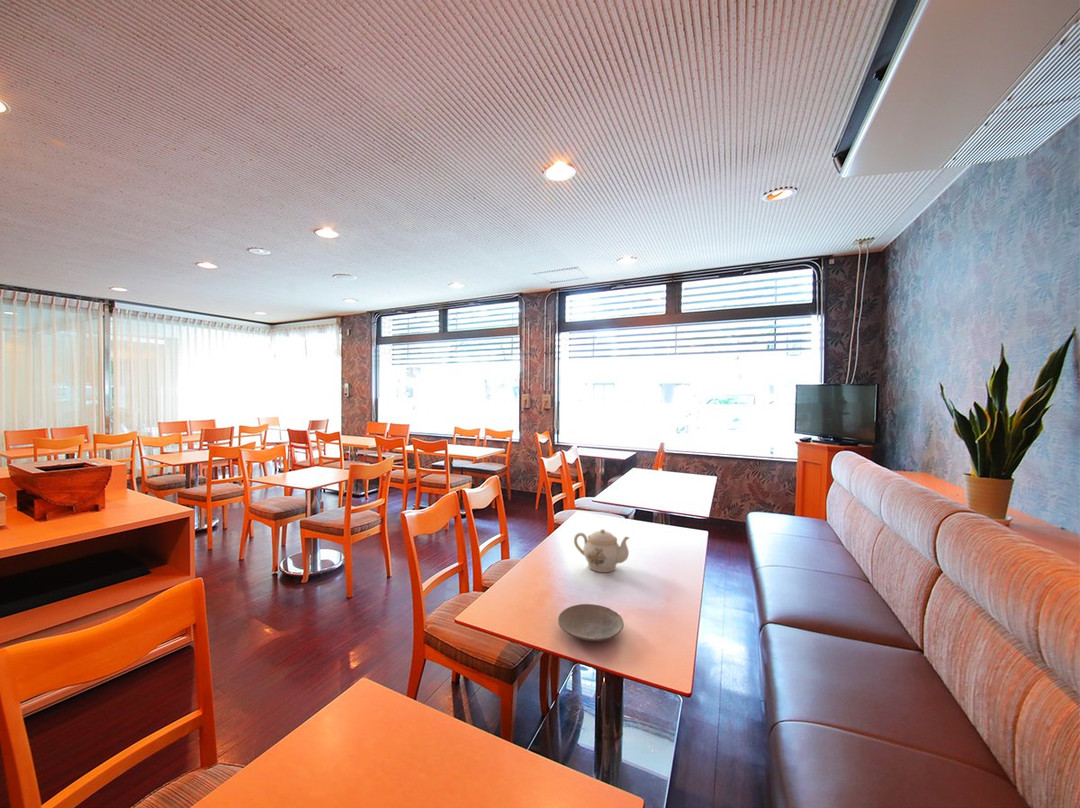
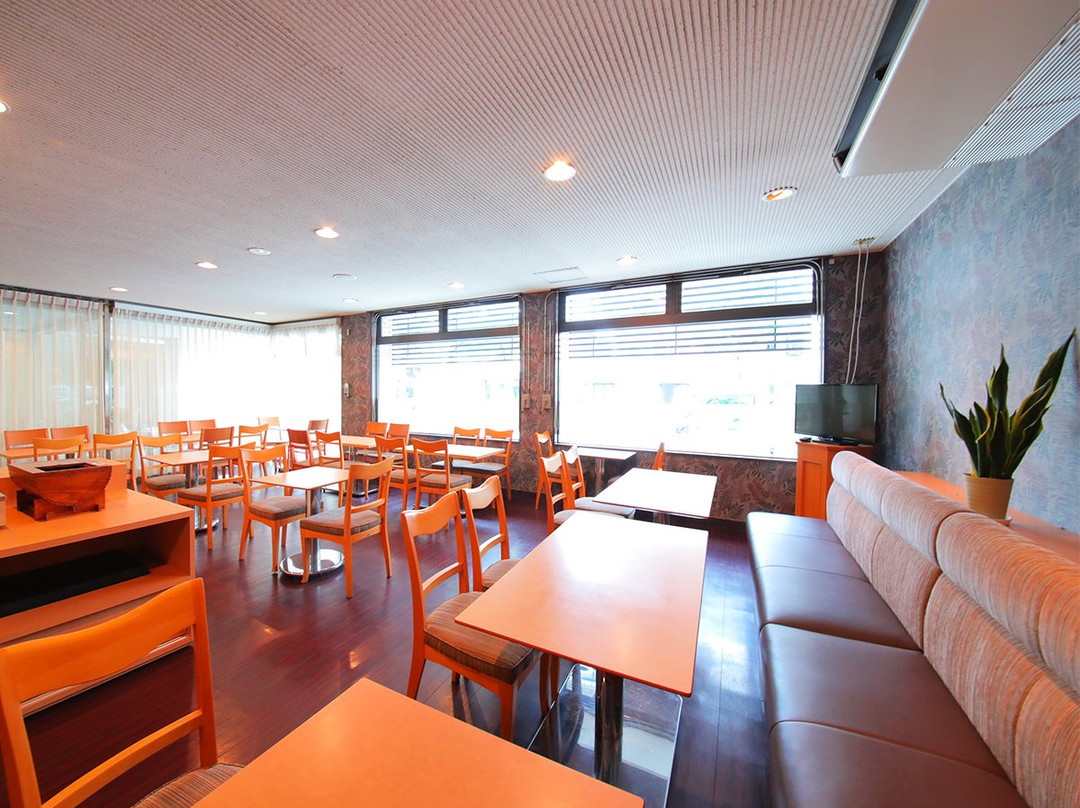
- teapot (600, 547)
- plate (590, 625)
